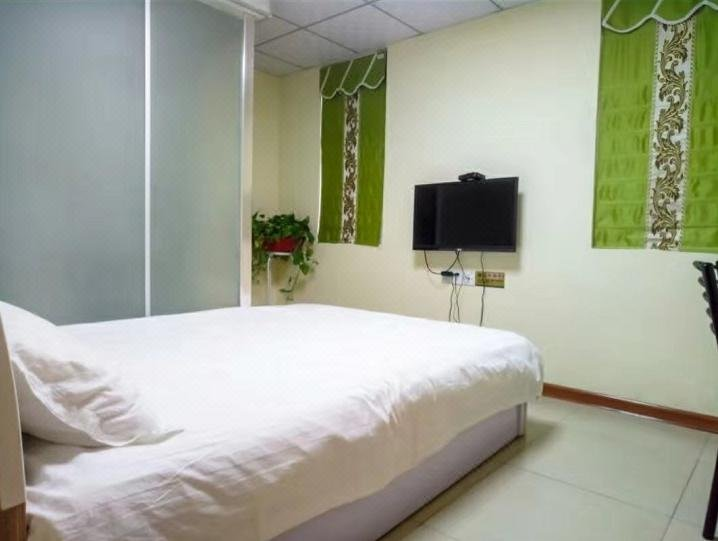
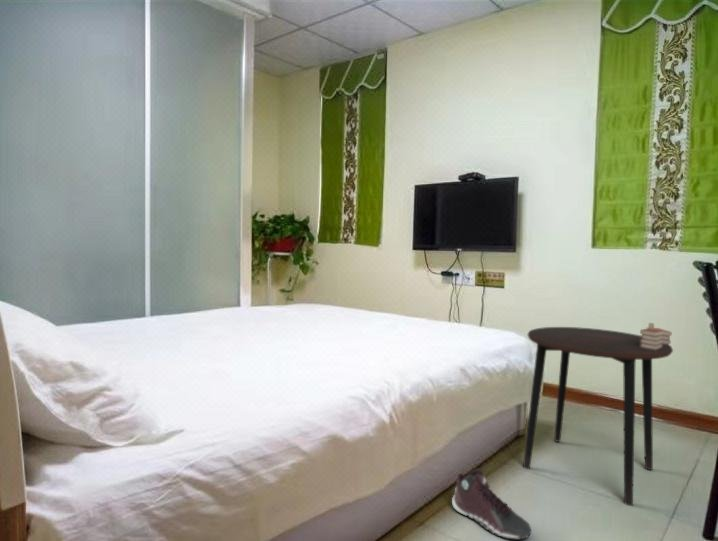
+ sneaker (489, 499)
+ side table (564, 402)
+ book (656, 334)
